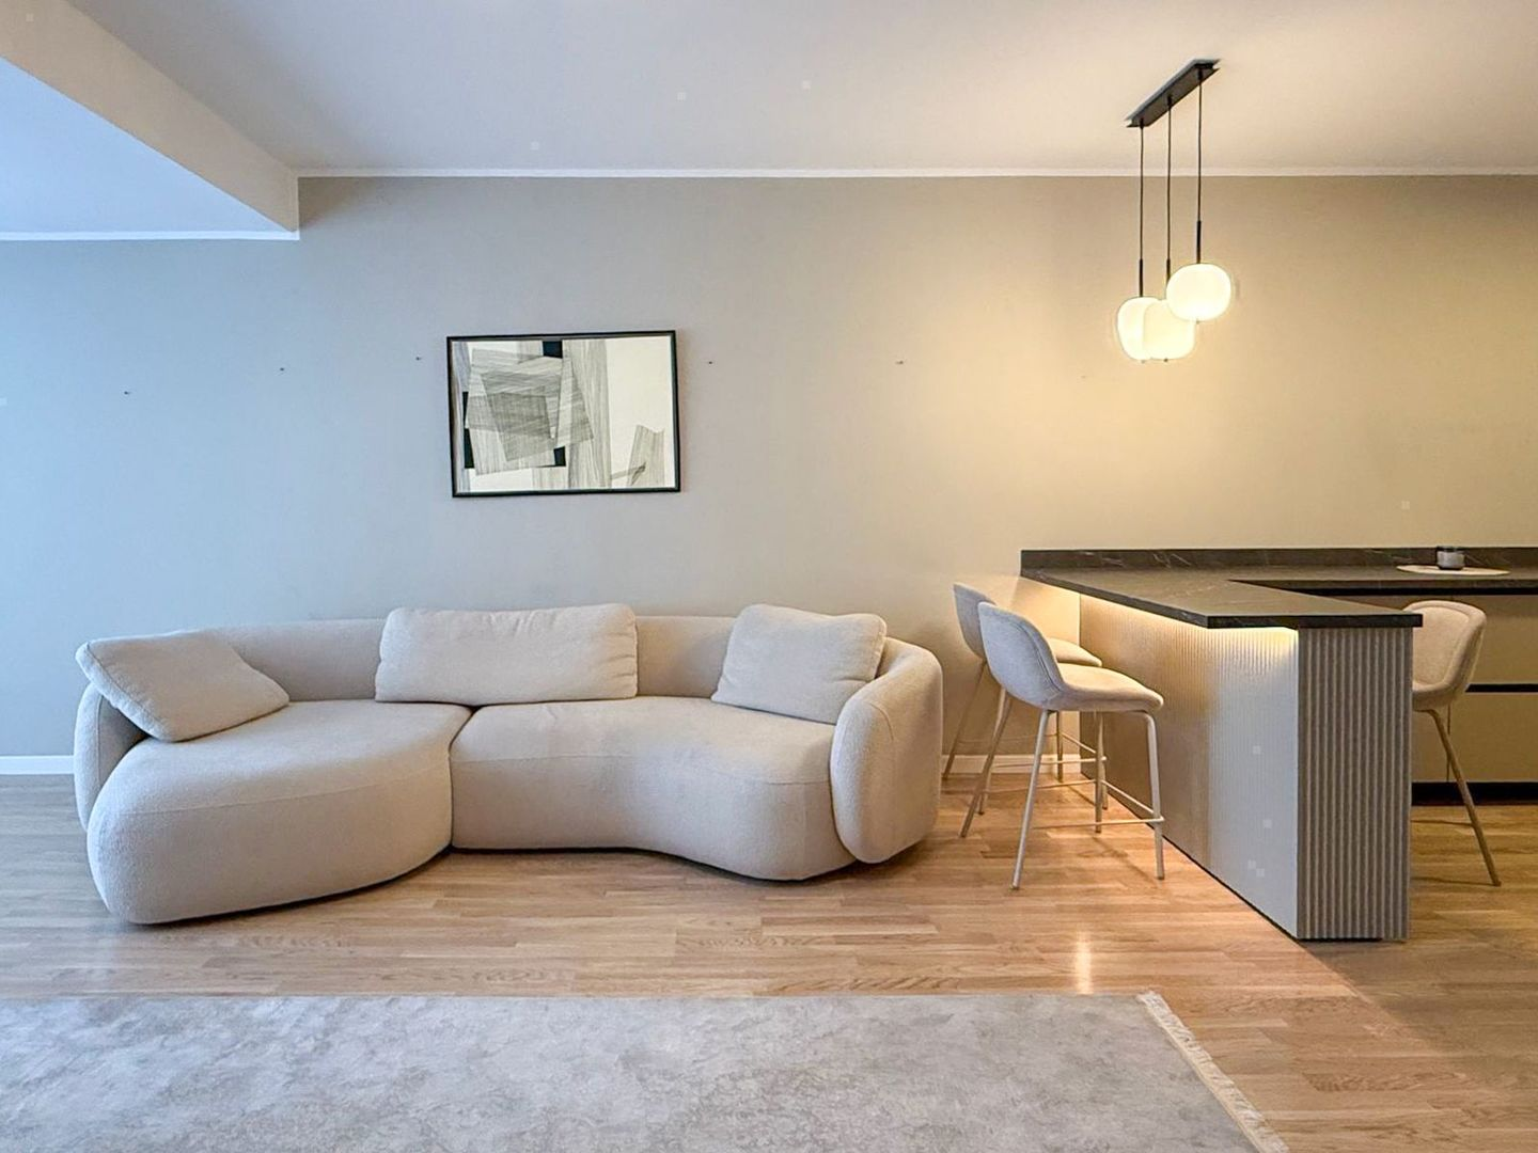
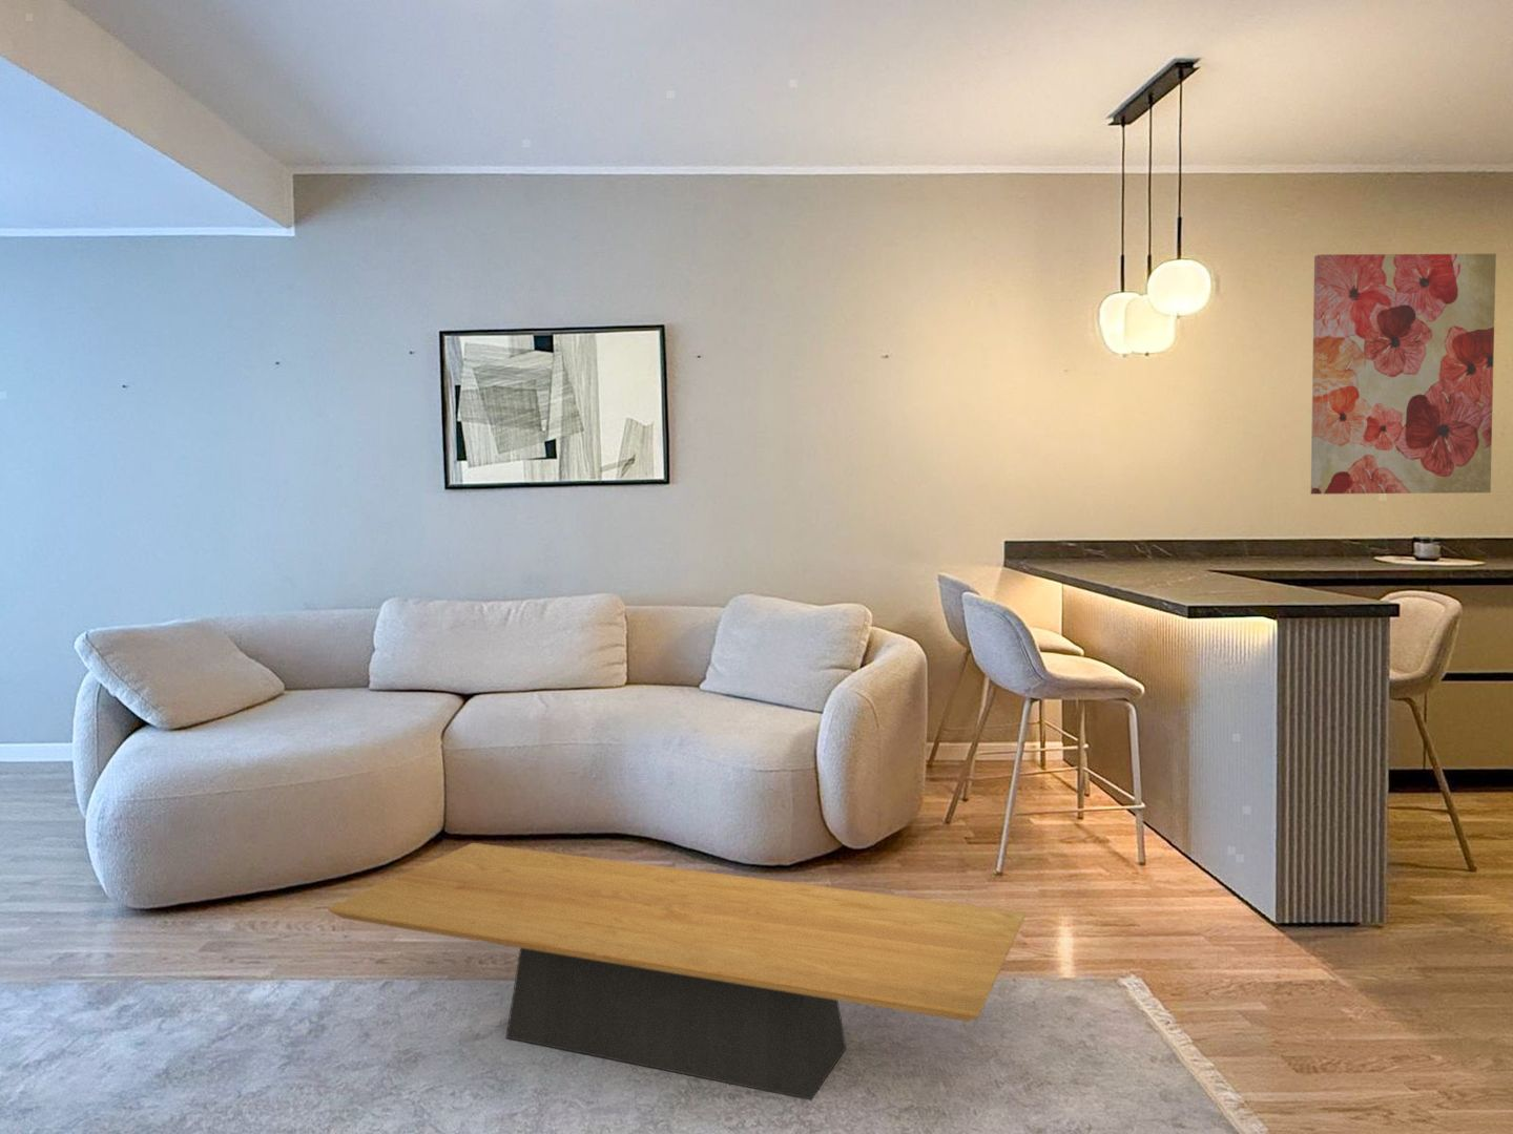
+ wall art (1402, 374)
+ coffee table (672, 977)
